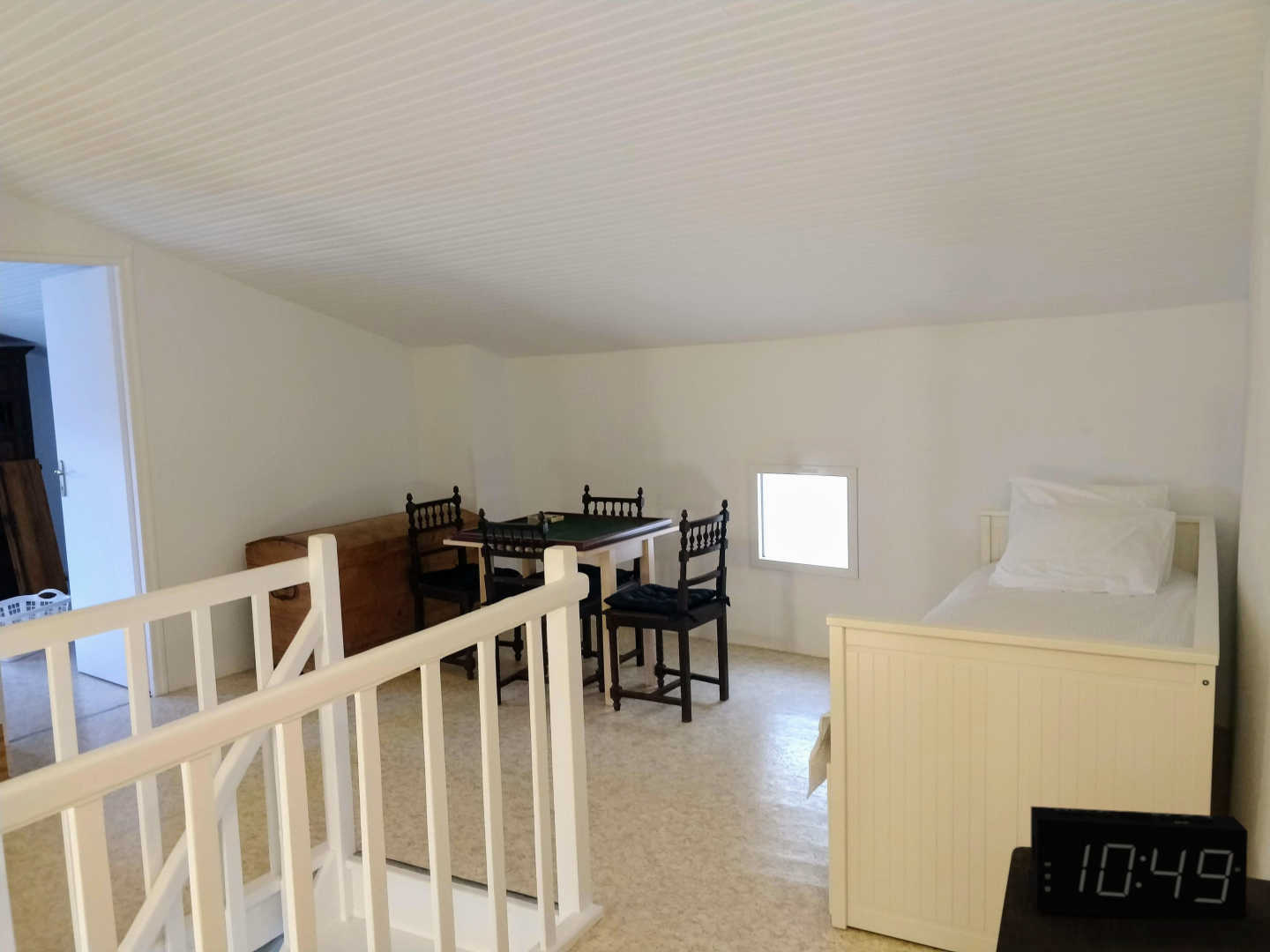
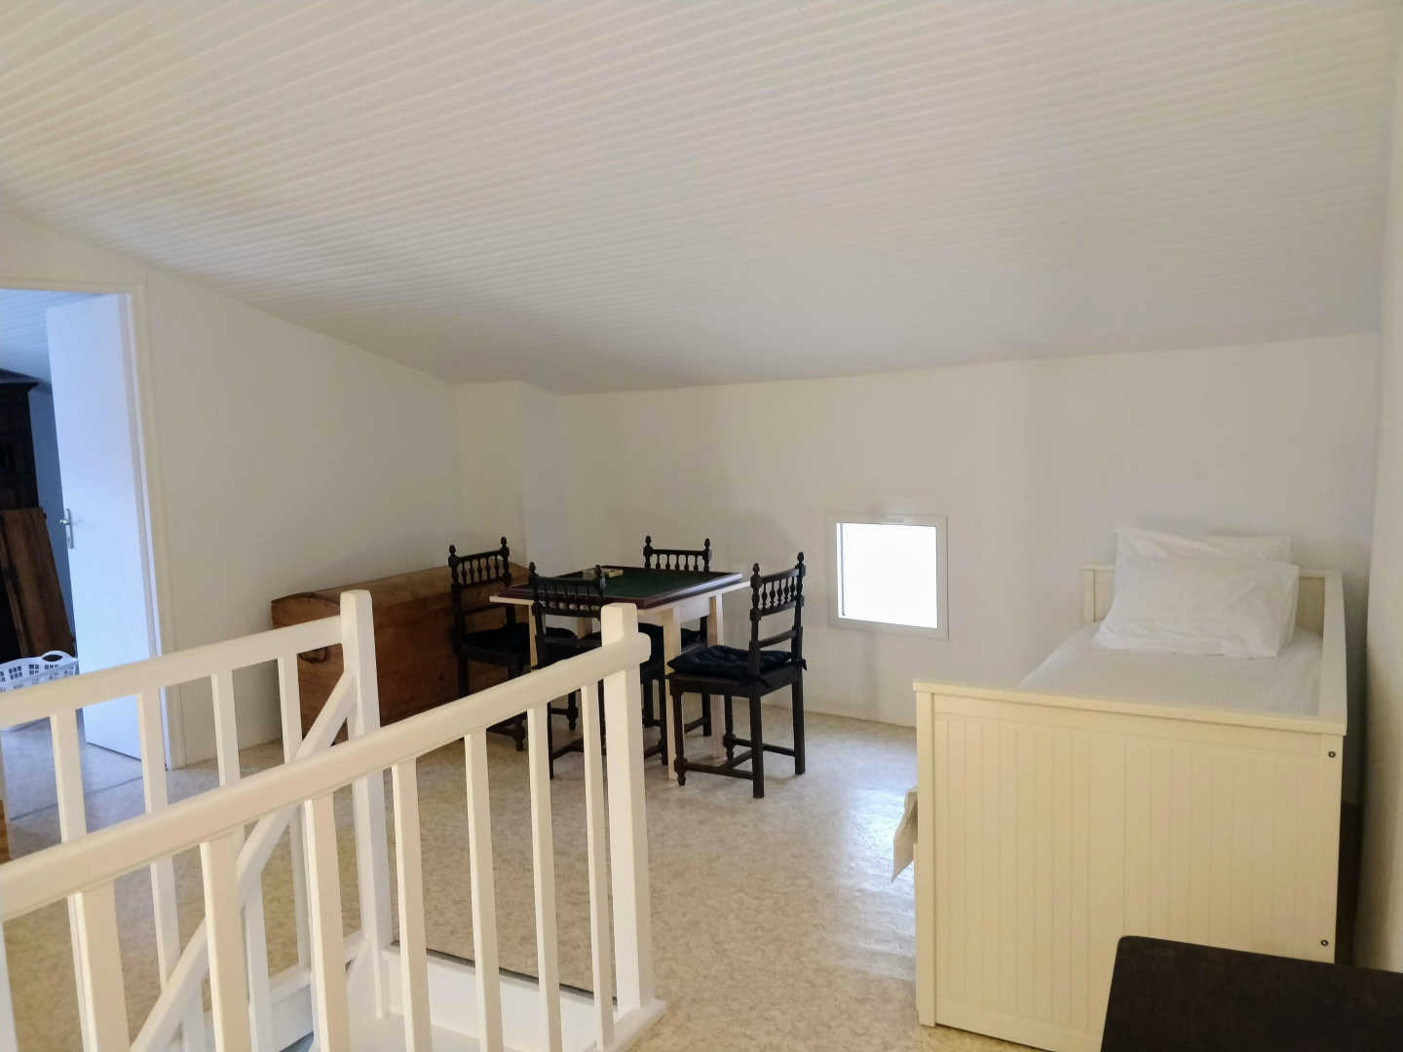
- alarm clock (1132, 858)
